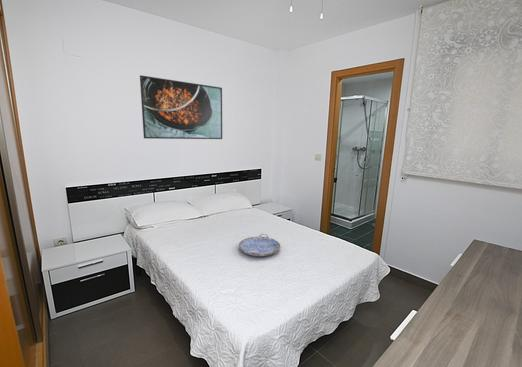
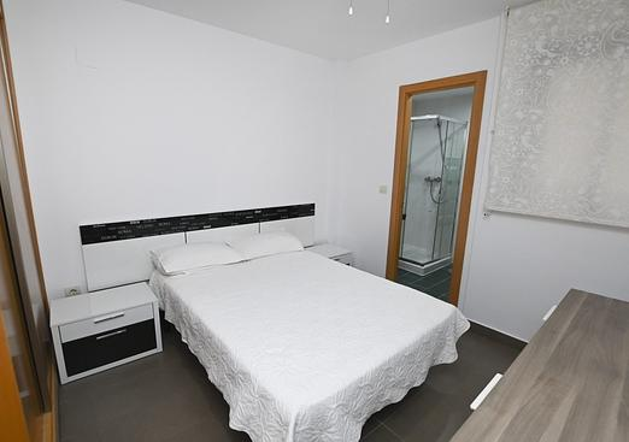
- serving tray (259, 245)
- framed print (185, 111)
